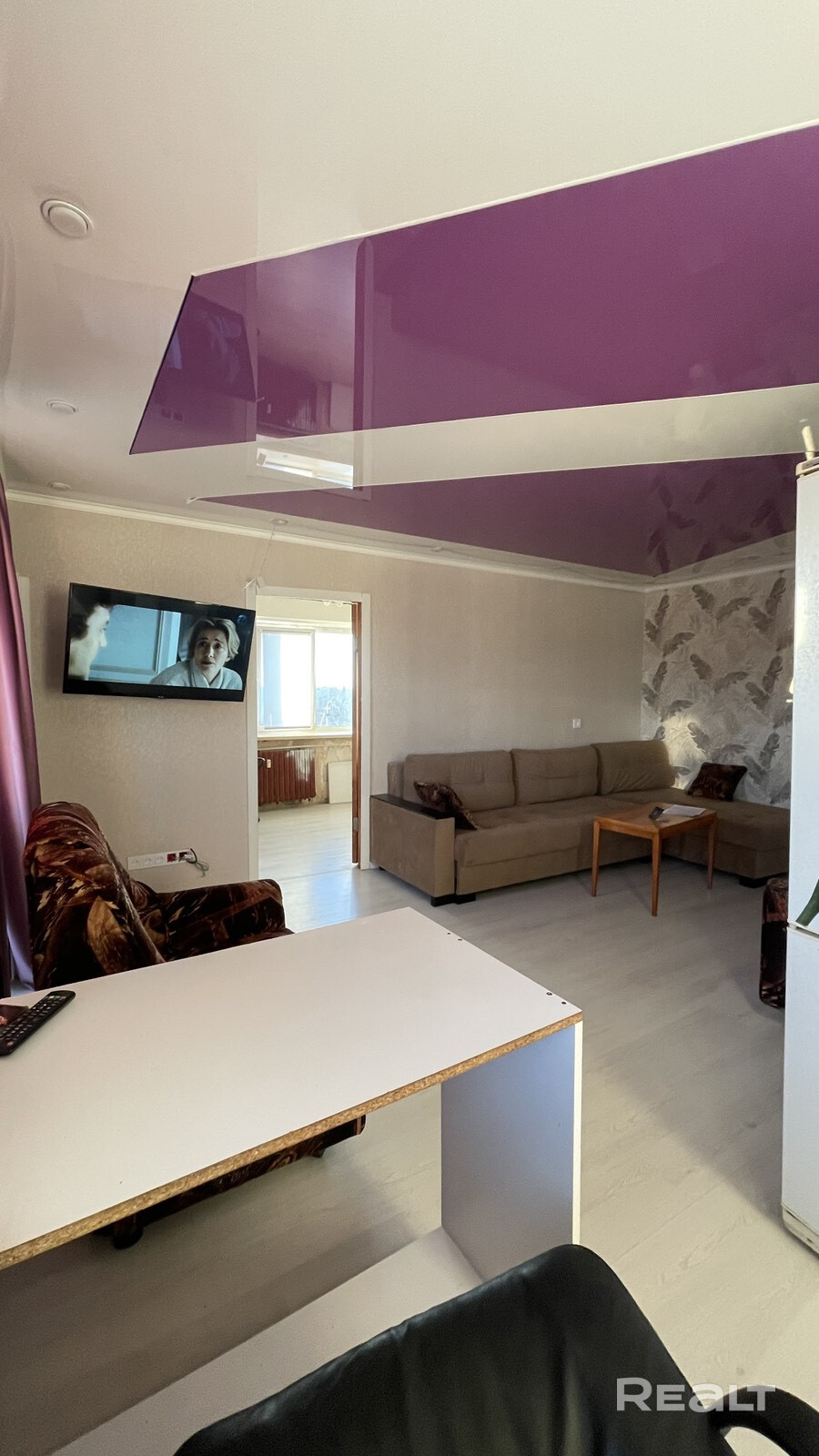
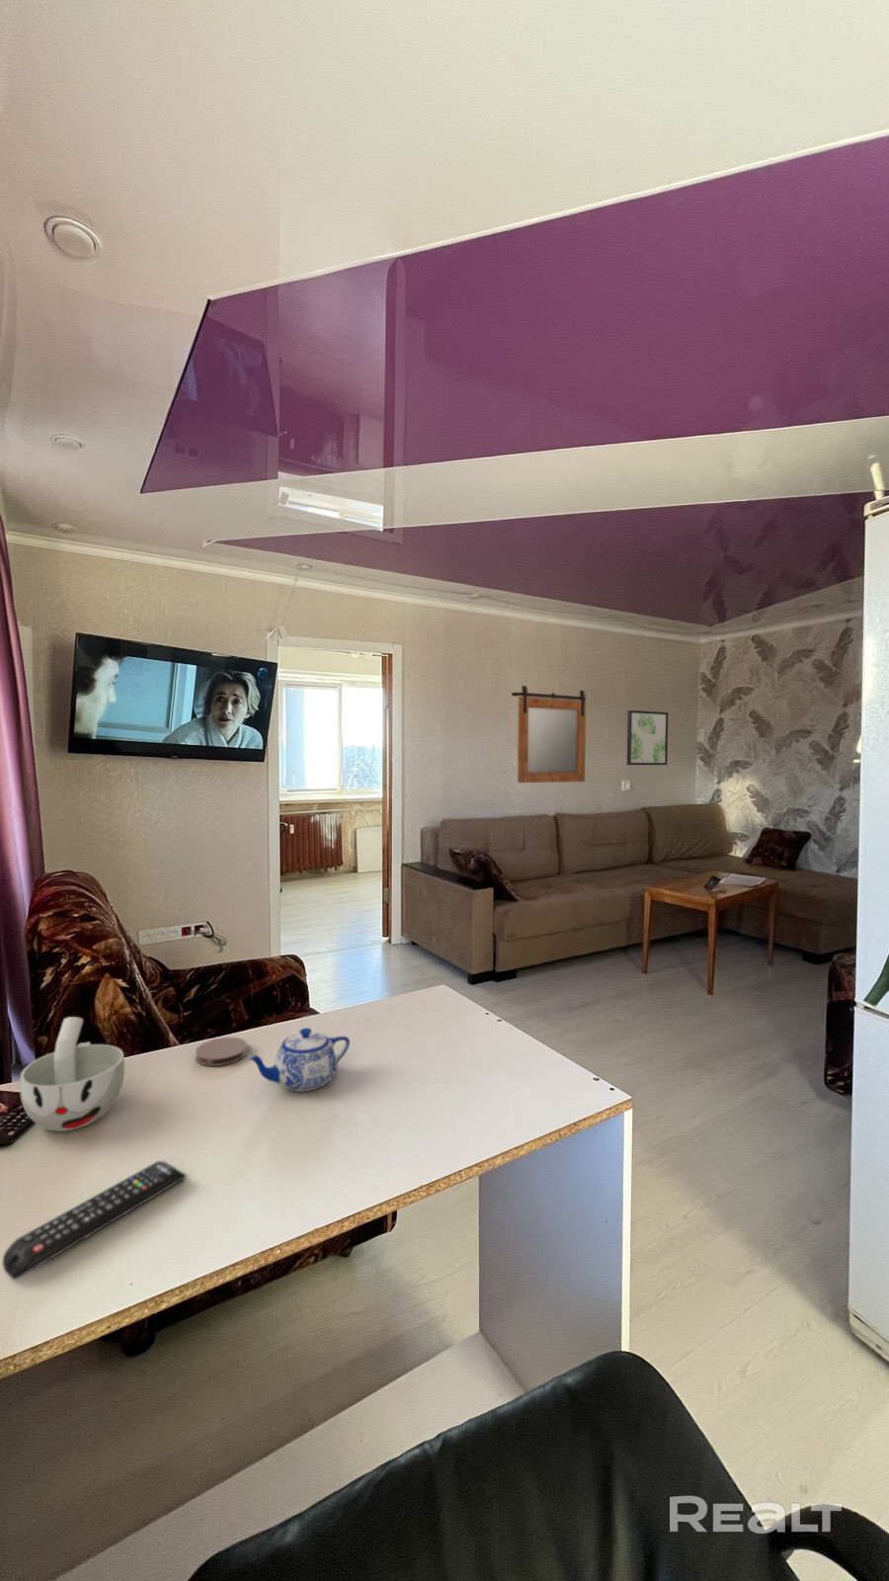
+ cup (76, 1068)
+ mirror (551, 735)
+ wall art (647, 738)
+ teapot (301, 1057)
+ coaster (221, 1050)
+ remote control (103, 1212)
